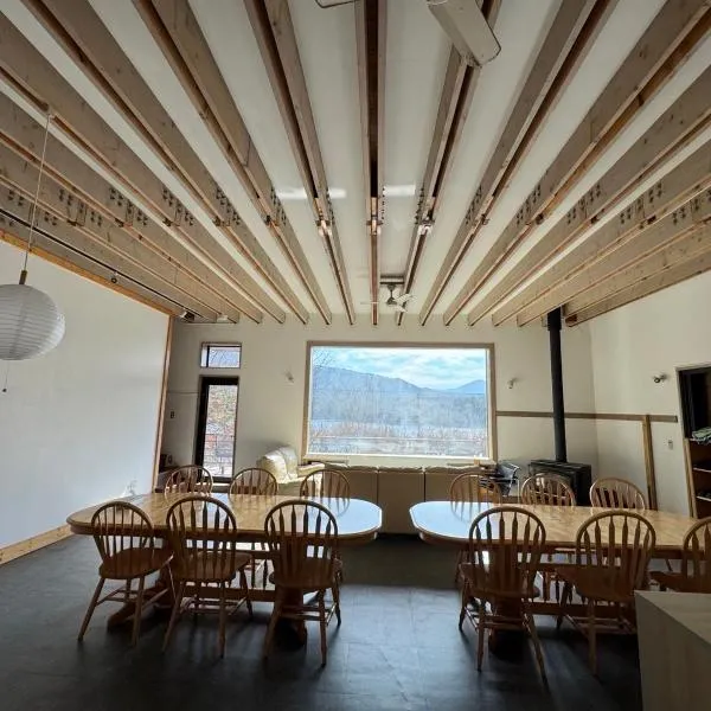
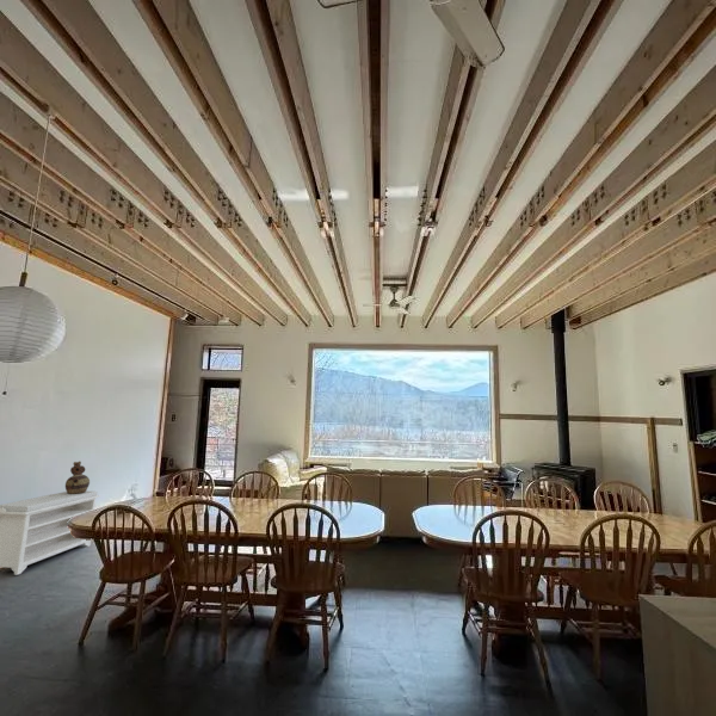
+ ceramic vessel (78, 476)
+ bench (48, 526)
